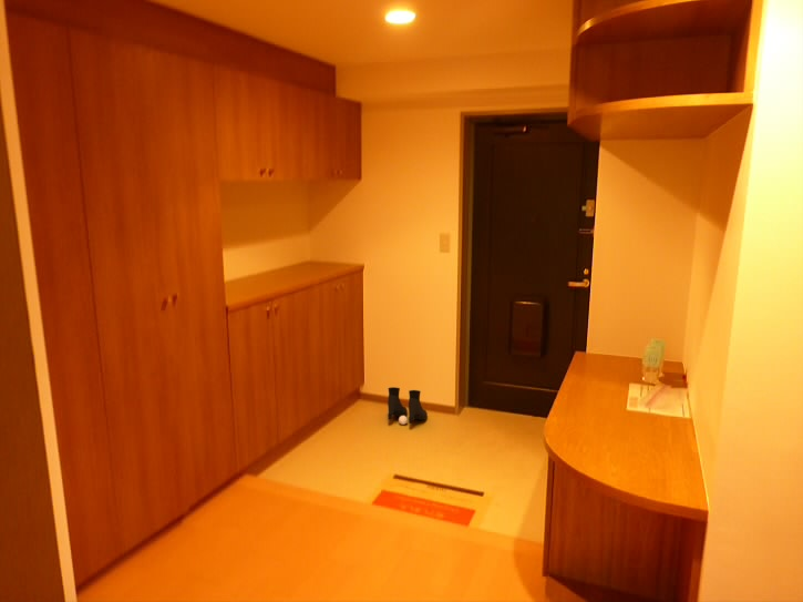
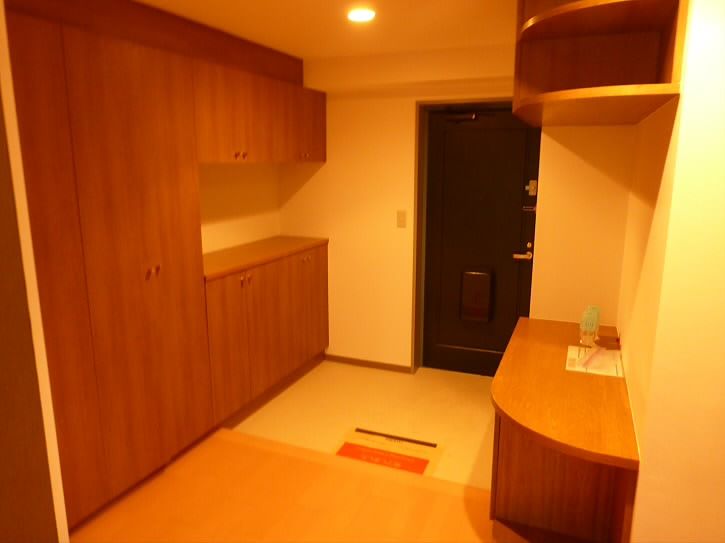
- boots (409, 401)
